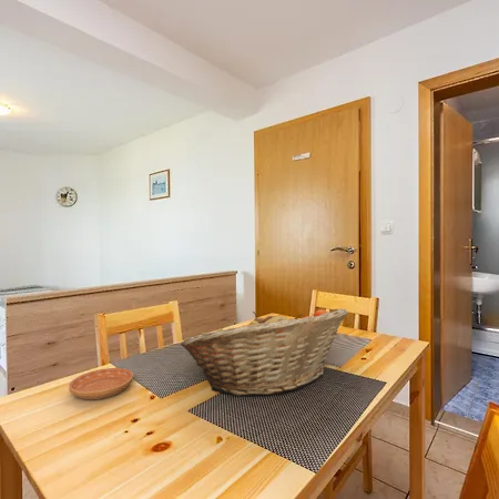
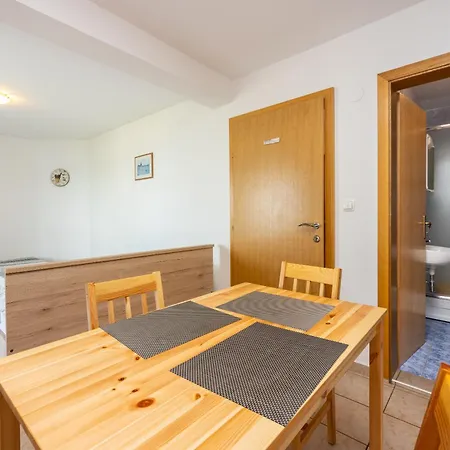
- saucer (102, 384)
- fruit basket (267, 340)
